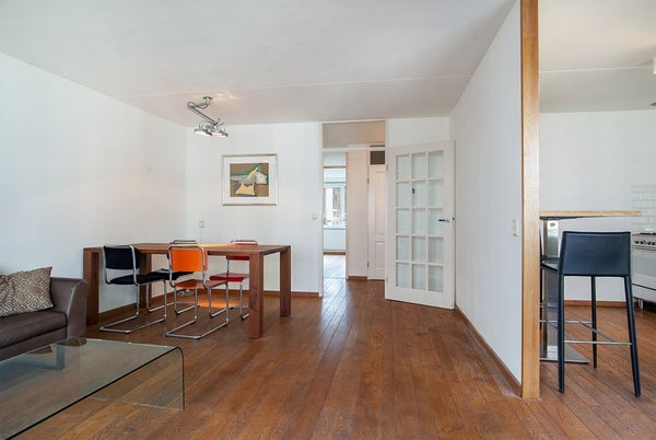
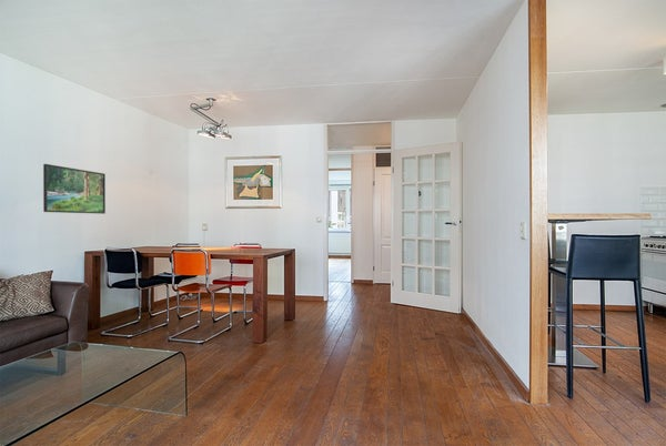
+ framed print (77, 191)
